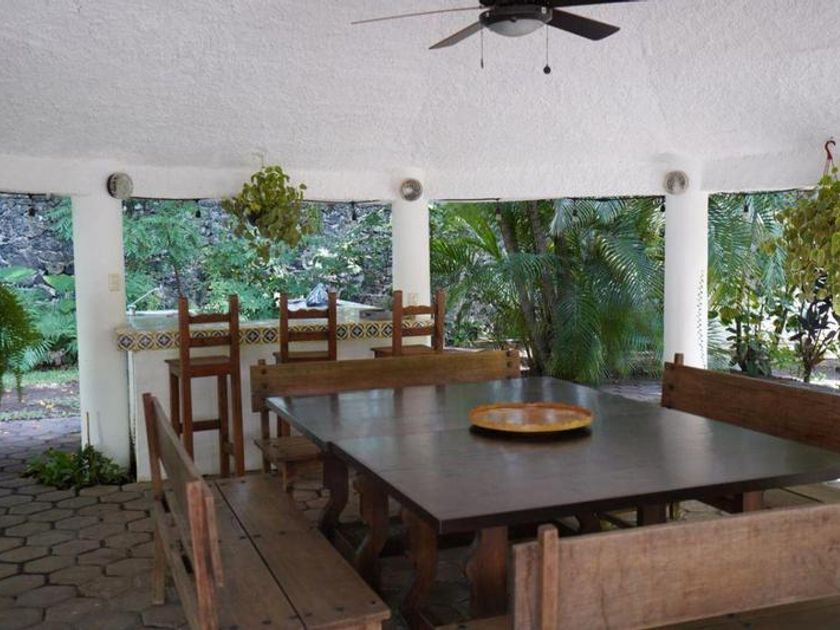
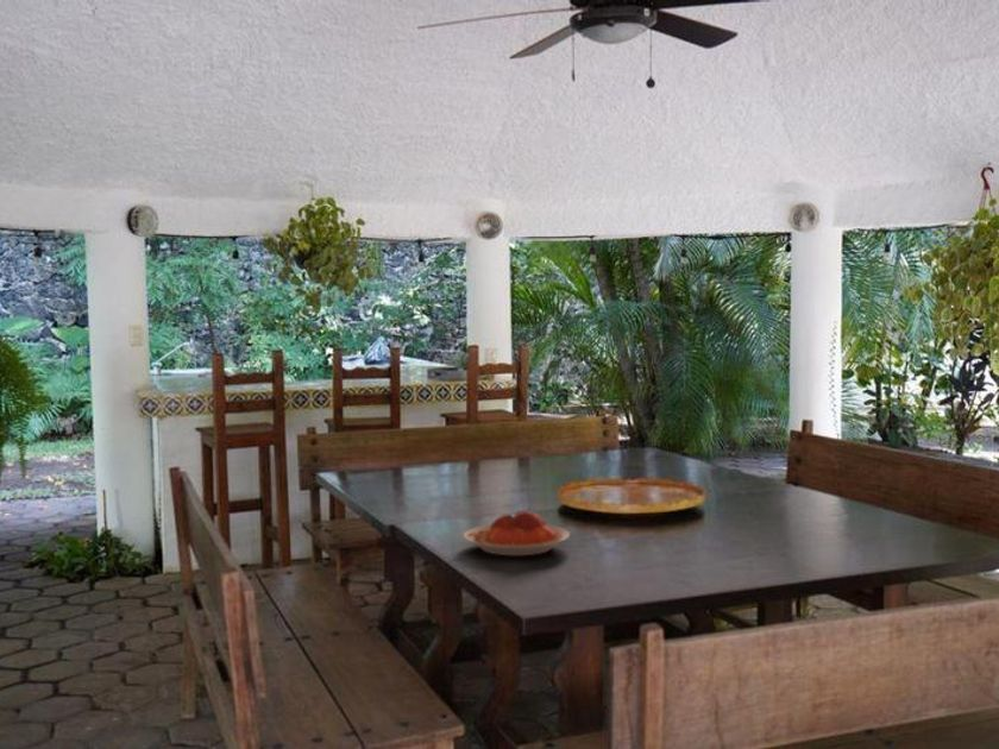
+ plate (516, 528)
